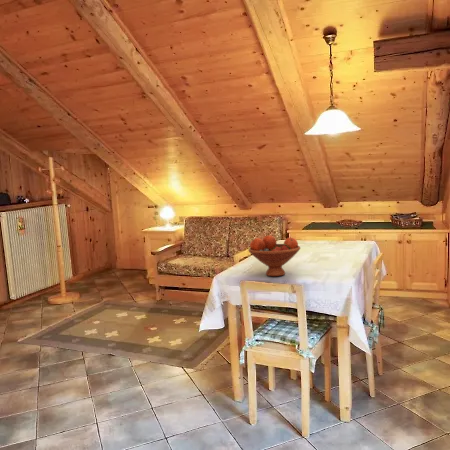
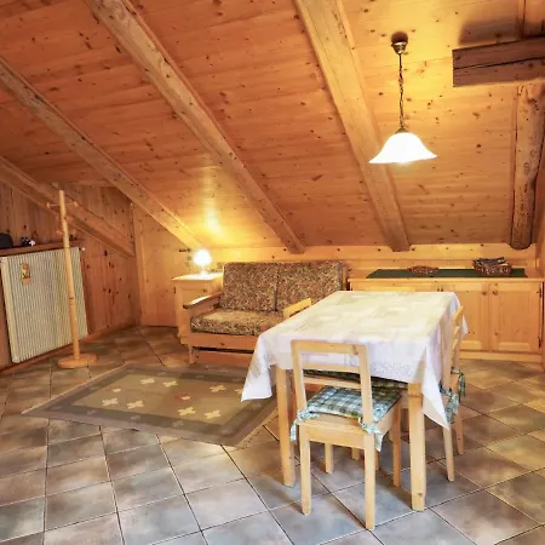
- fruit bowl (274, 256)
